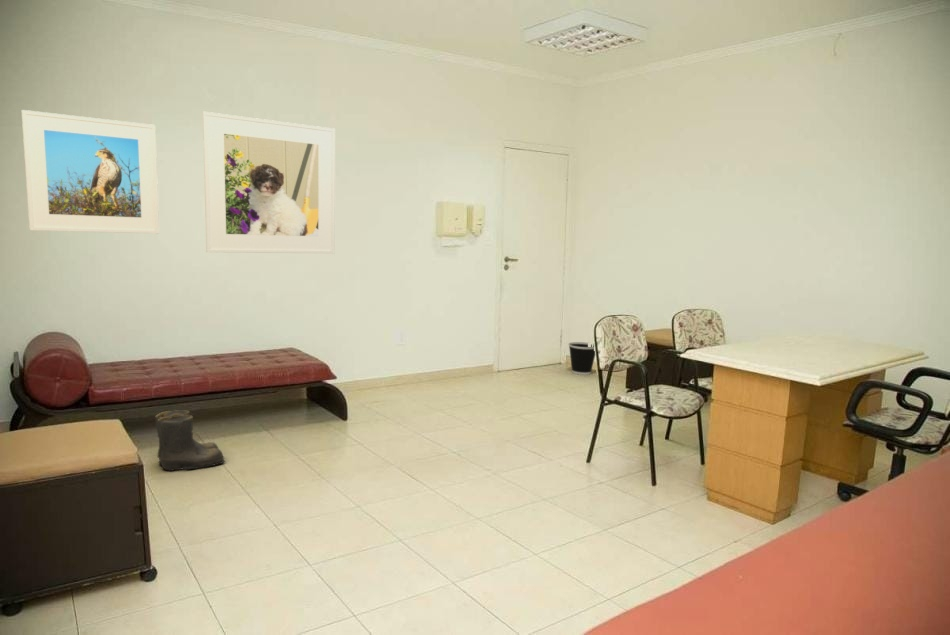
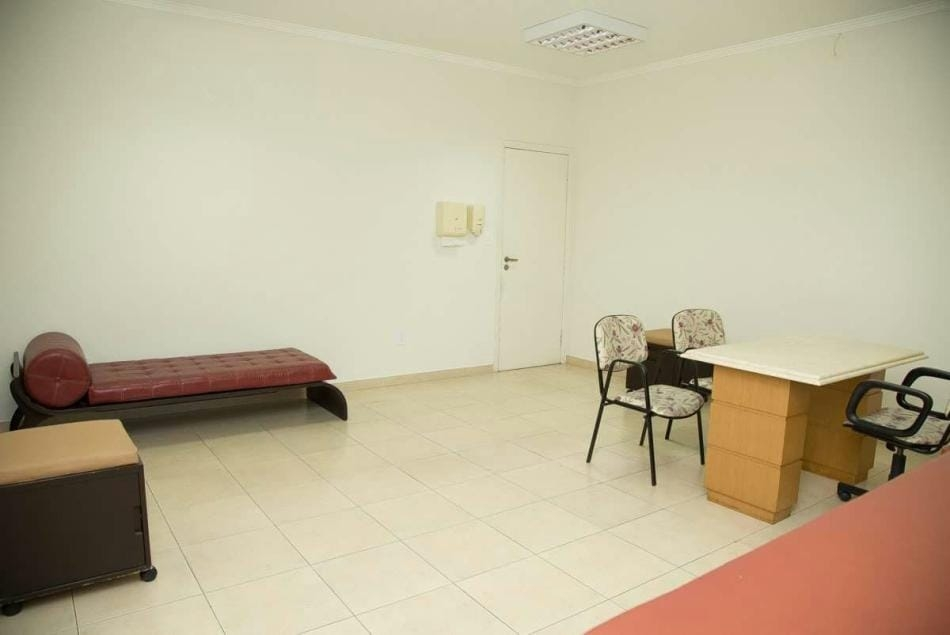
- wastebasket (582, 358)
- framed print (273, 187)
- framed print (94, 175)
- boots (190, 437)
